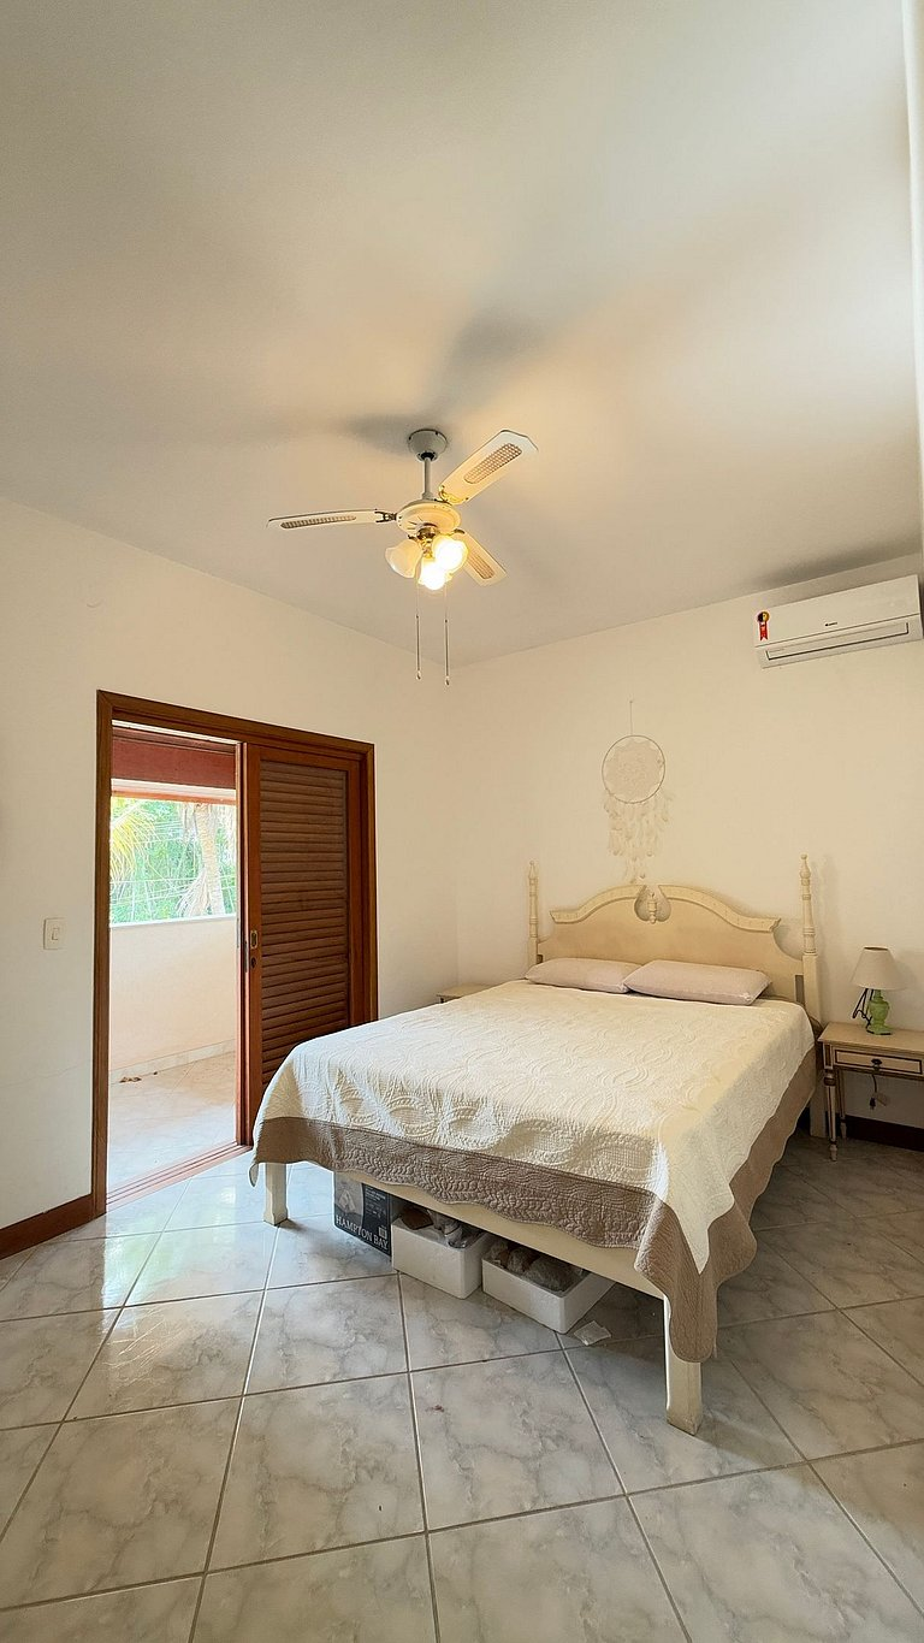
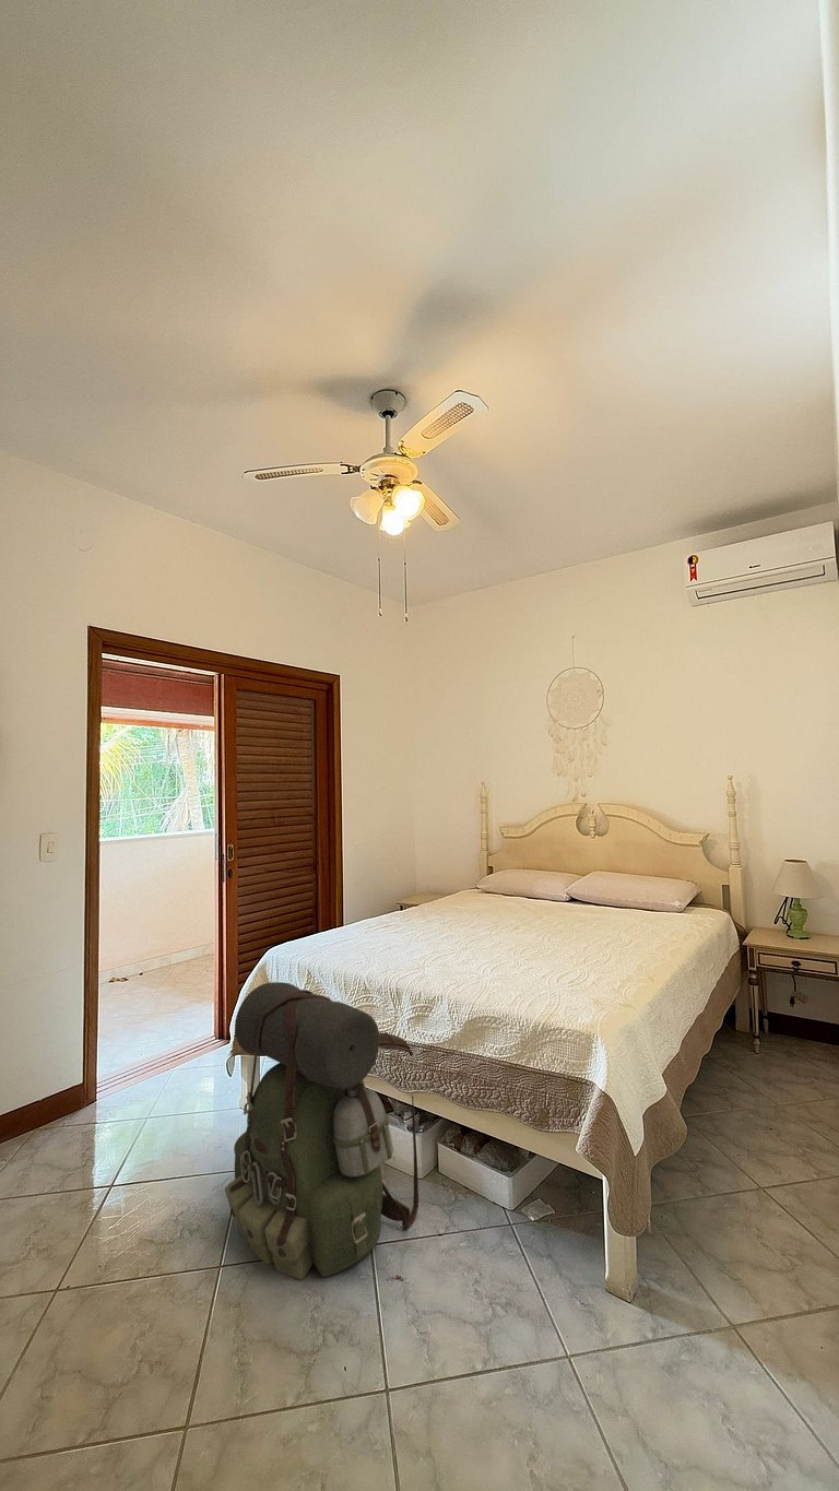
+ backpack (324, 1098)
